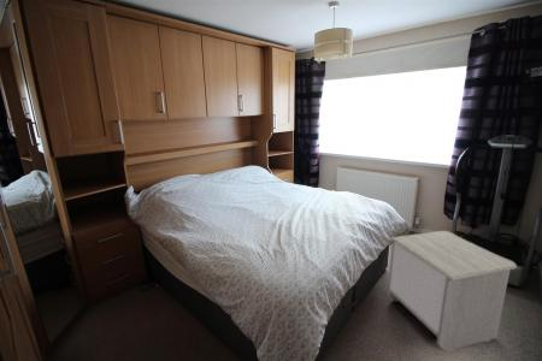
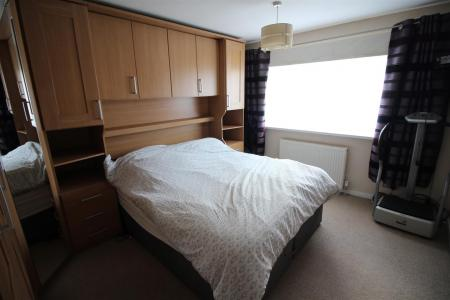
- nightstand (443, 284)
